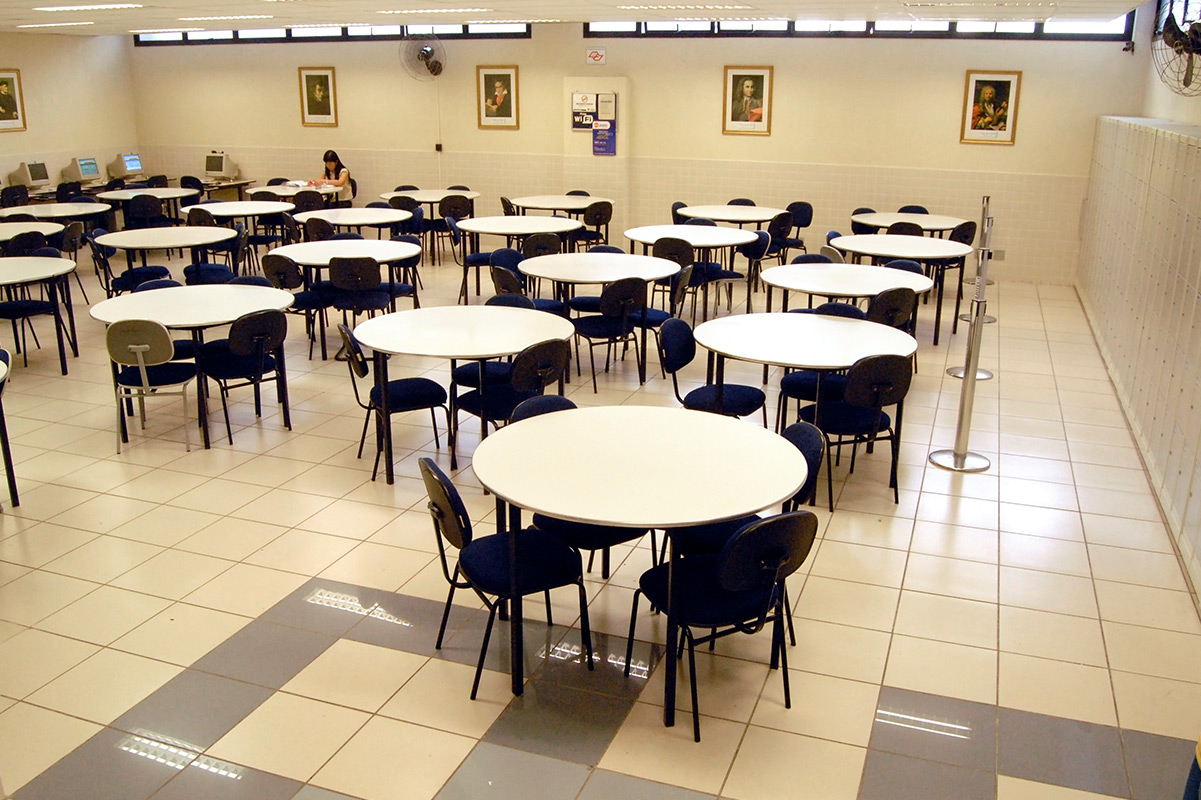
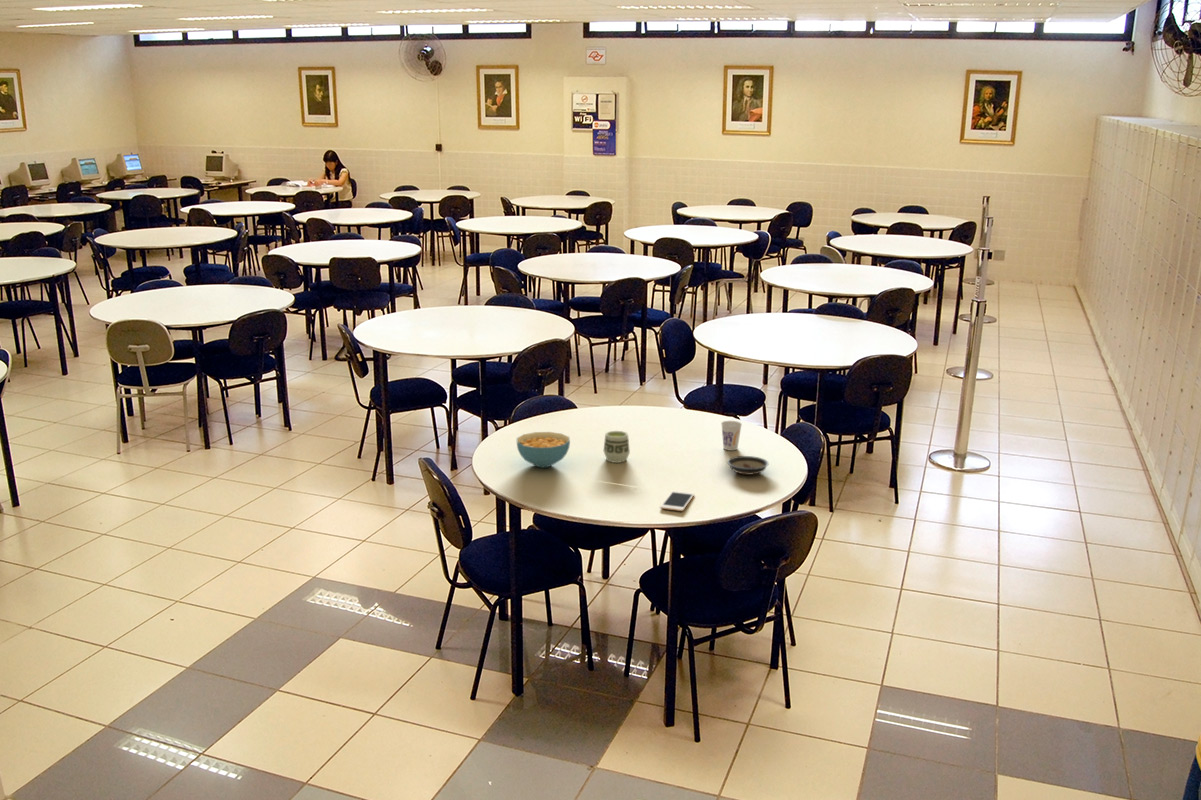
+ cup (731, 435)
+ cereal bowl (543, 452)
+ saucer (747, 466)
+ cup (616, 446)
+ cell phone (677, 500)
